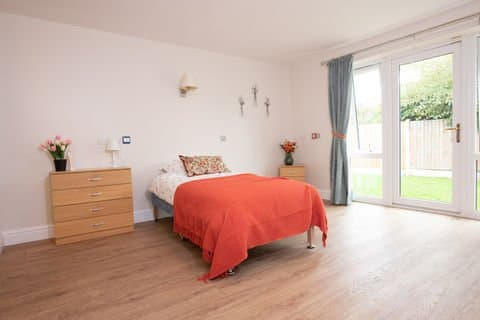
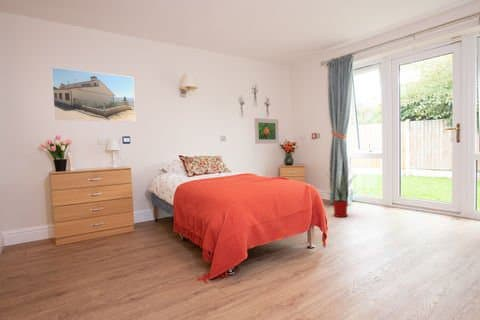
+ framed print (96, 96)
+ house plant (340, 192)
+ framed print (267, 131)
